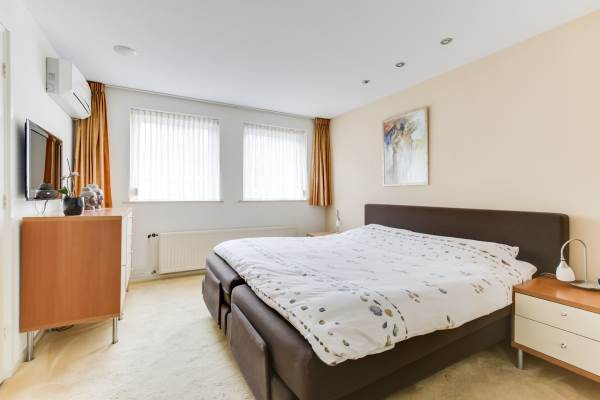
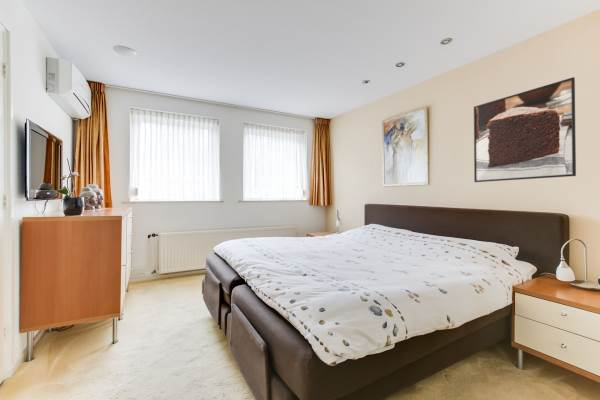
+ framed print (517, 136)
